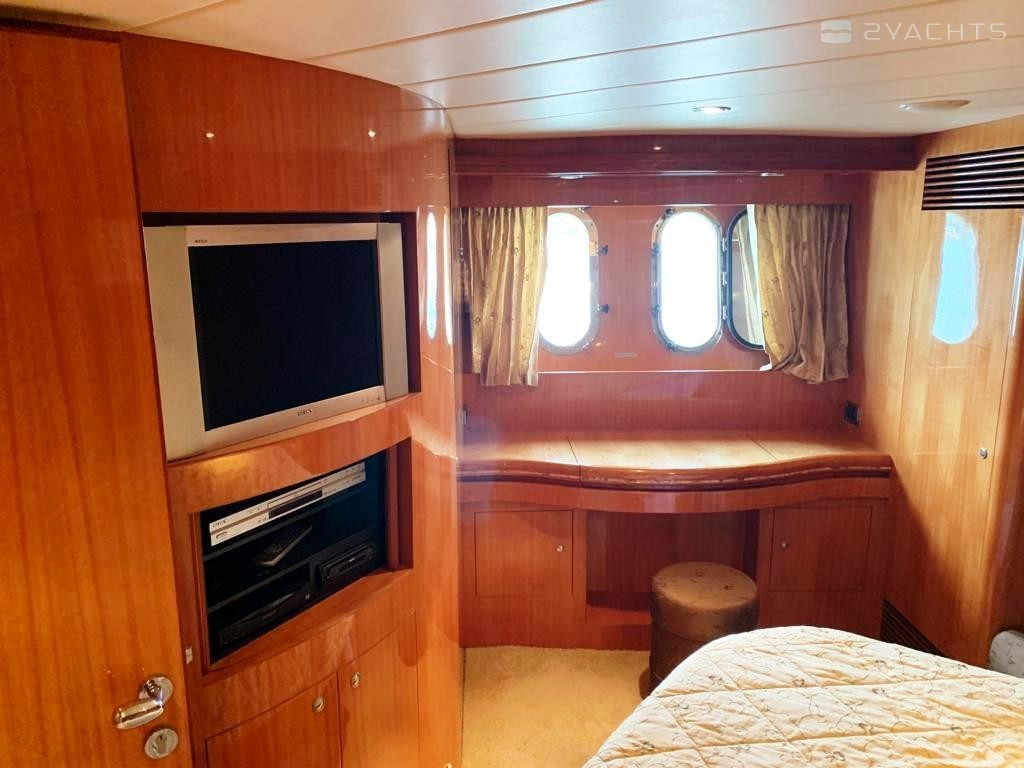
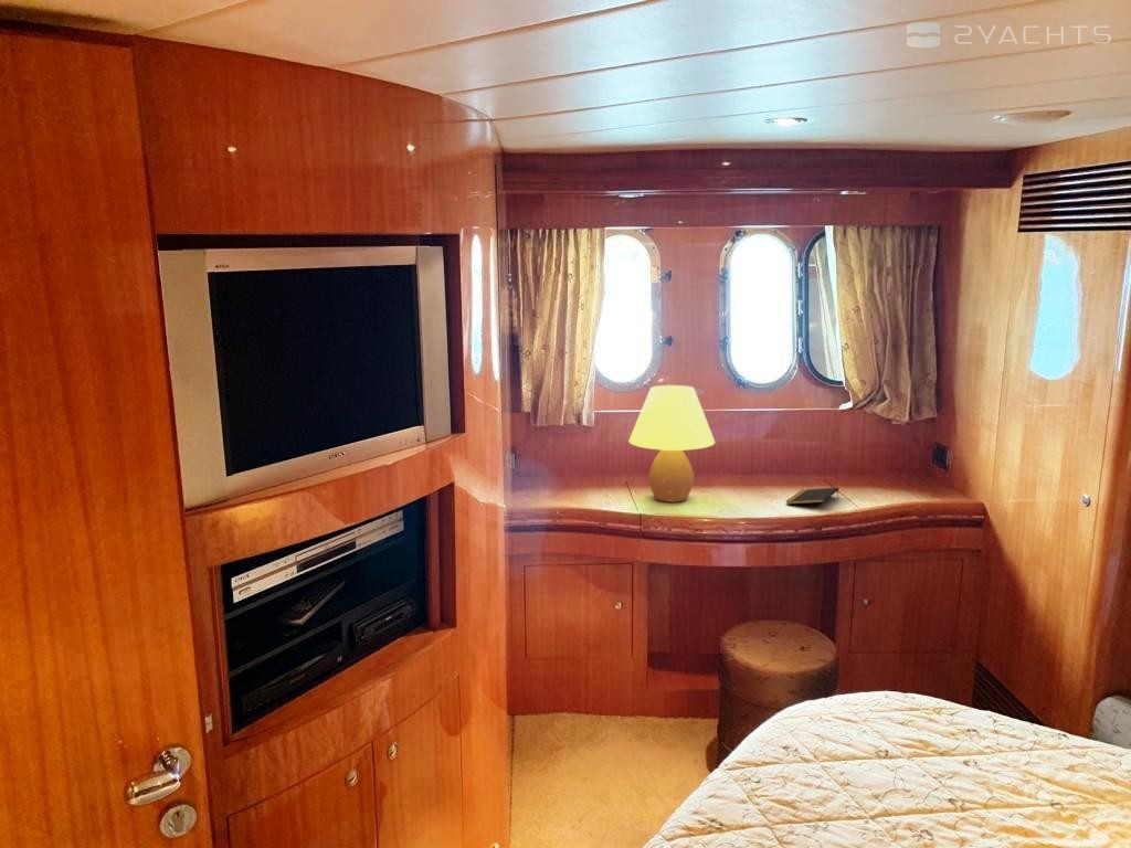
+ notepad (812, 495)
+ table lamp (672, 443)
